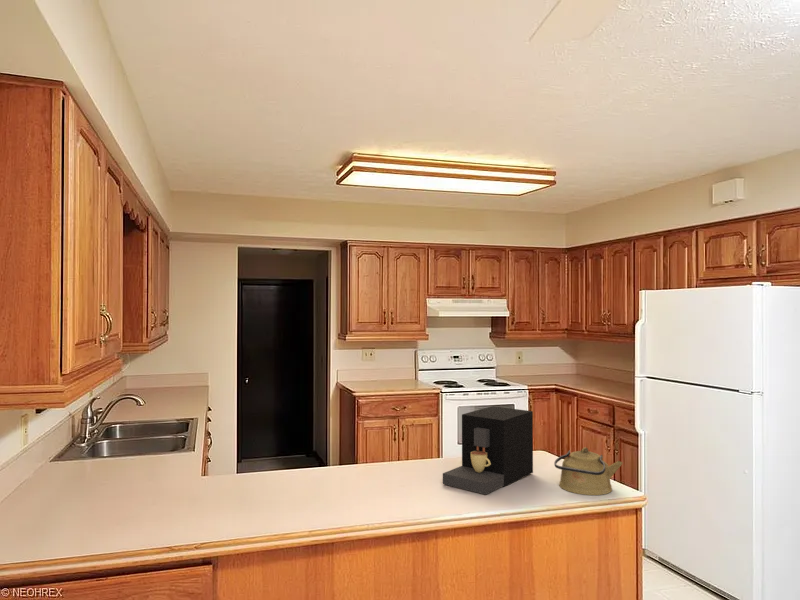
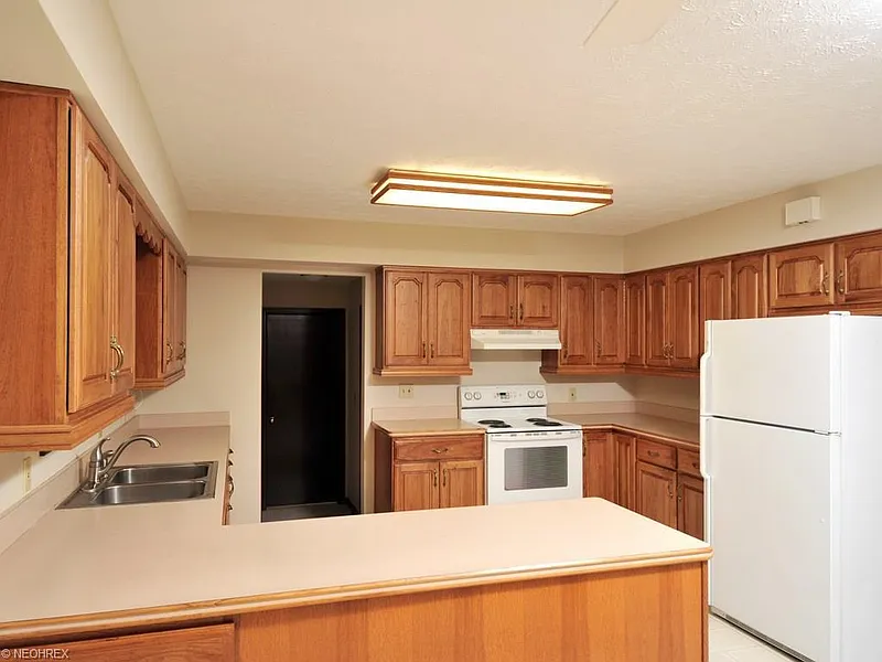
- coffee maker (489, 447)
- kettle (590, 468)
